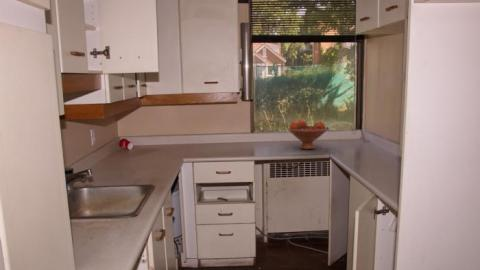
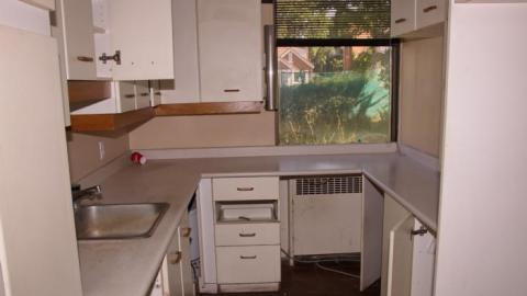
- fruit bowl (307, 134)
